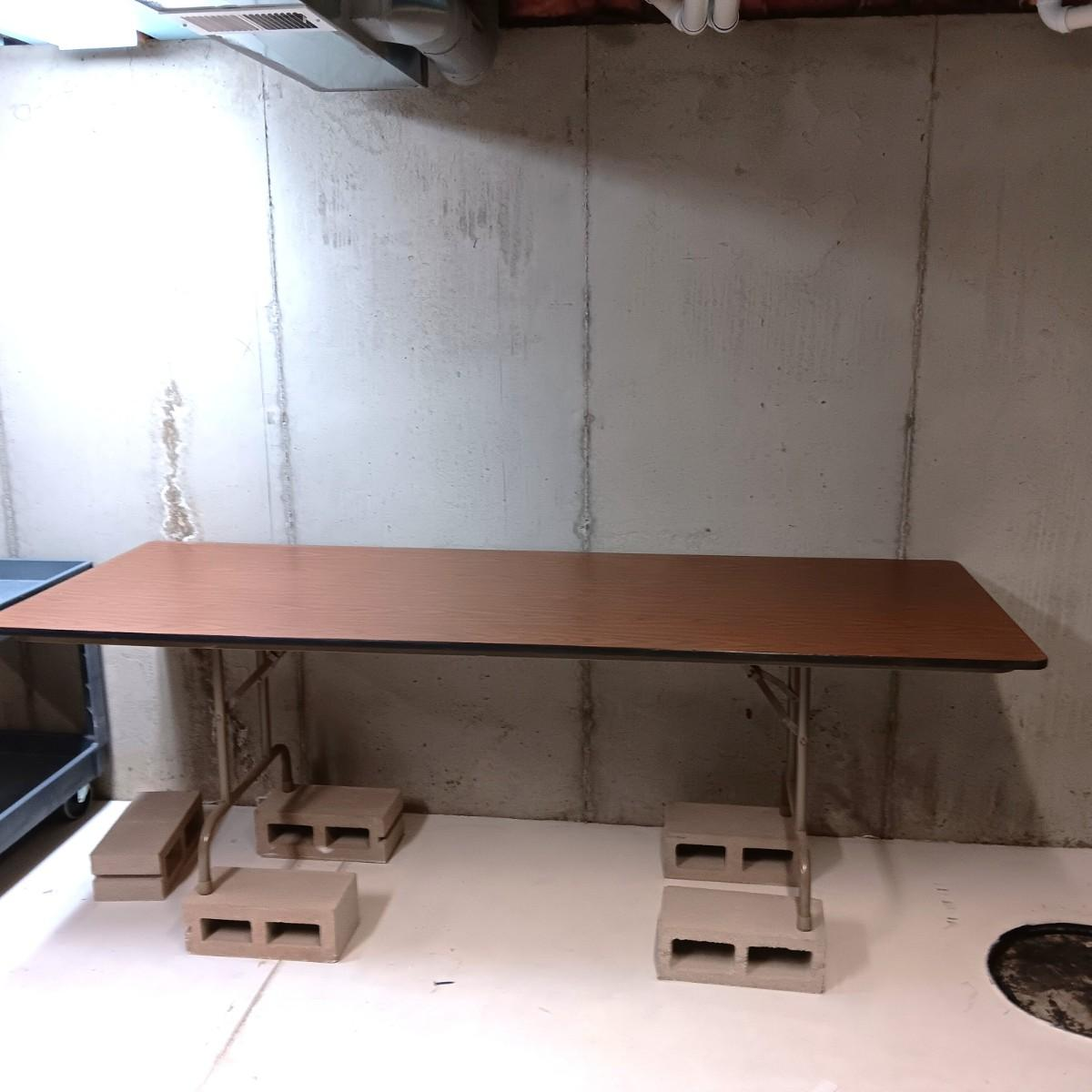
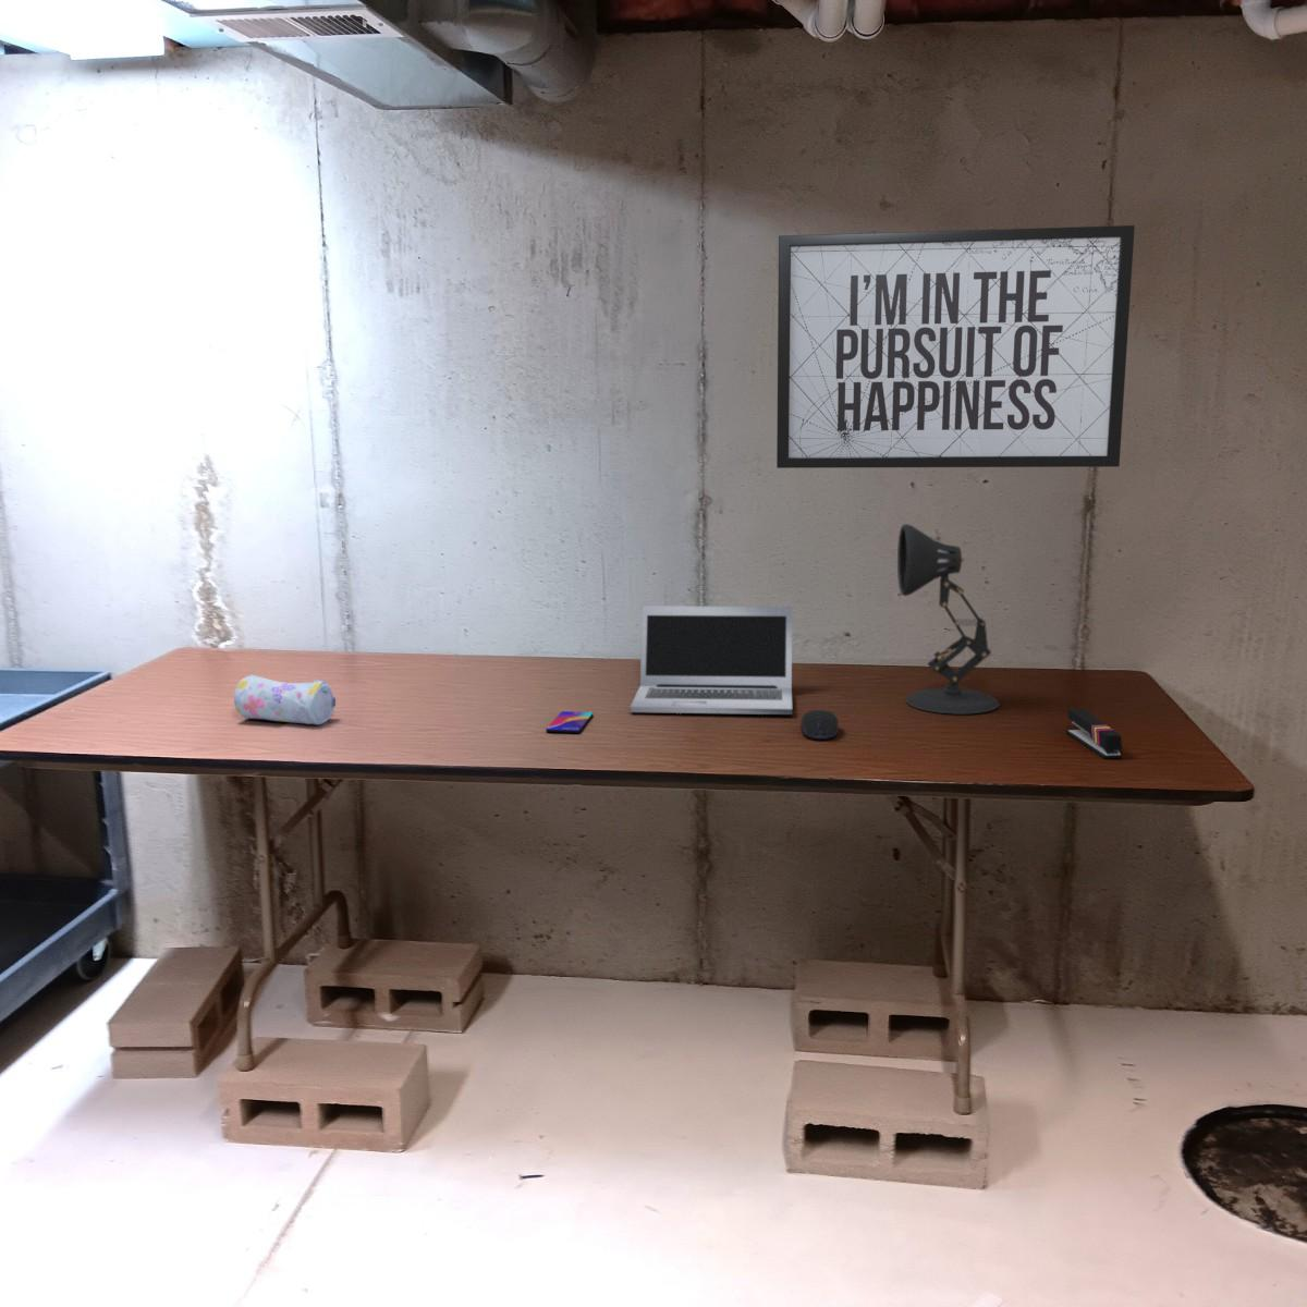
+ stapler (1094, 732)
+ mirror (949, 351)
+ pencil case (284, 699)
+ desk lamp (950, 614)
+ smartphone (570, 721)
+ computer mouse (819, 722)
+ laptop (713, 658)
